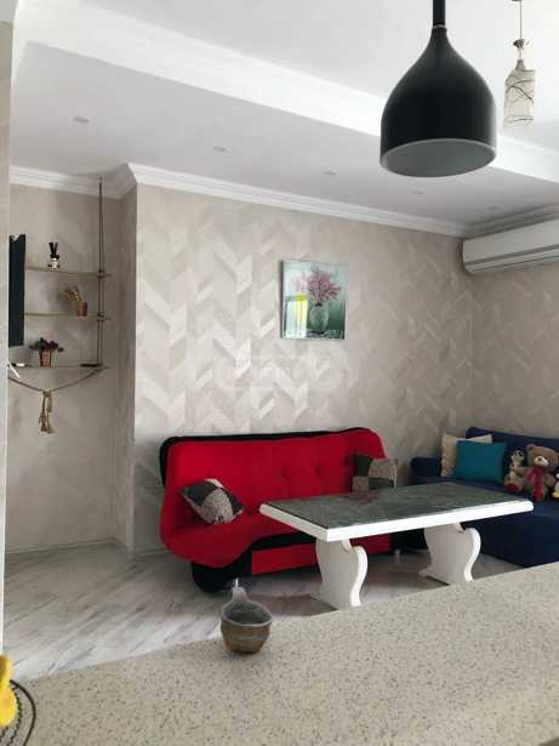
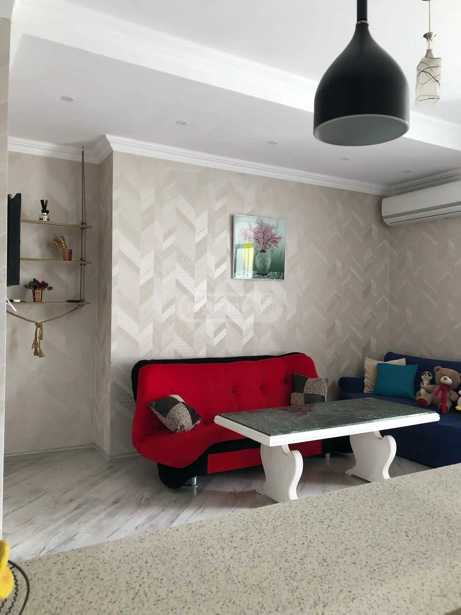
- cup (246, 621)
